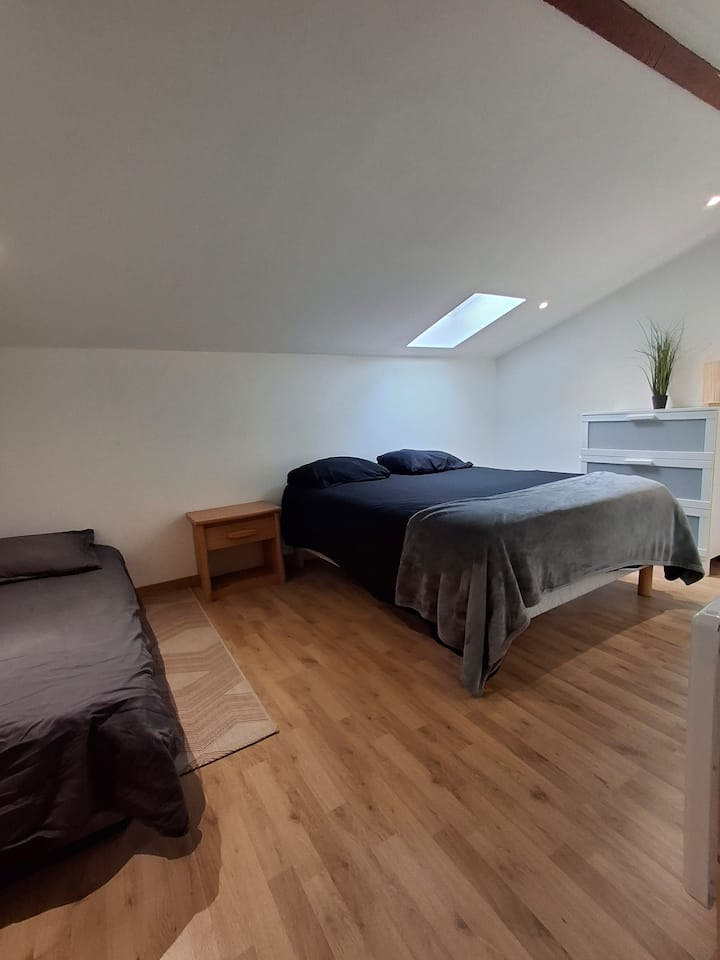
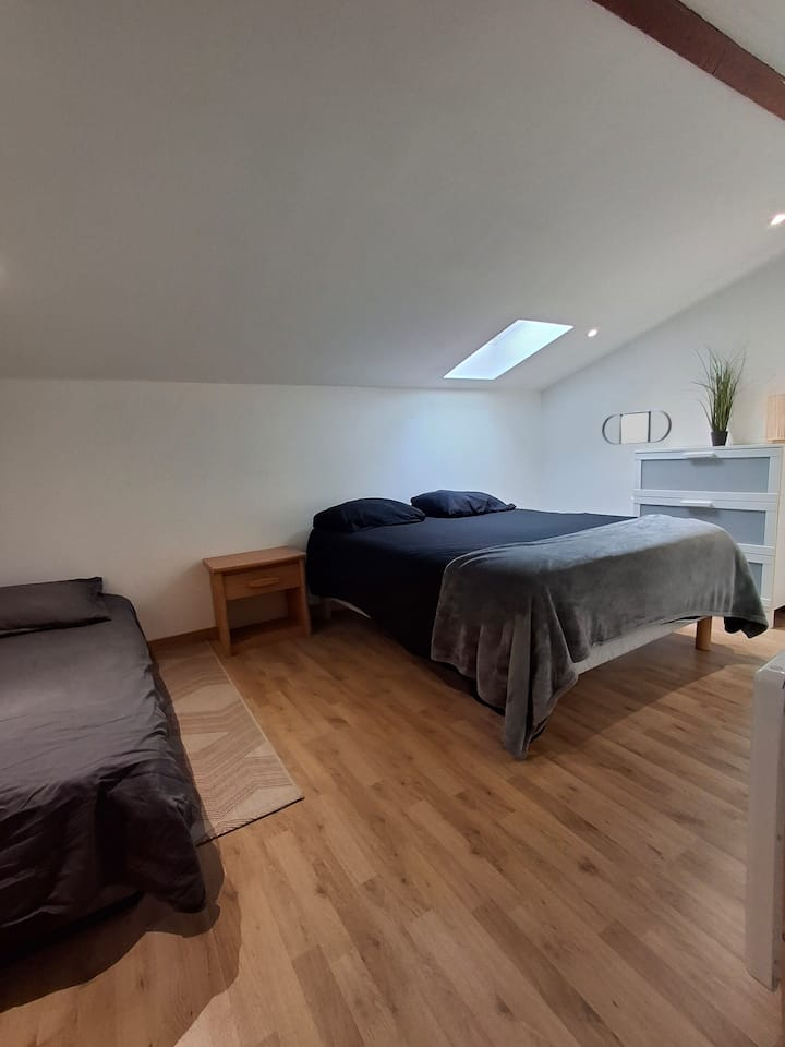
+ home mirror (635, 428)
